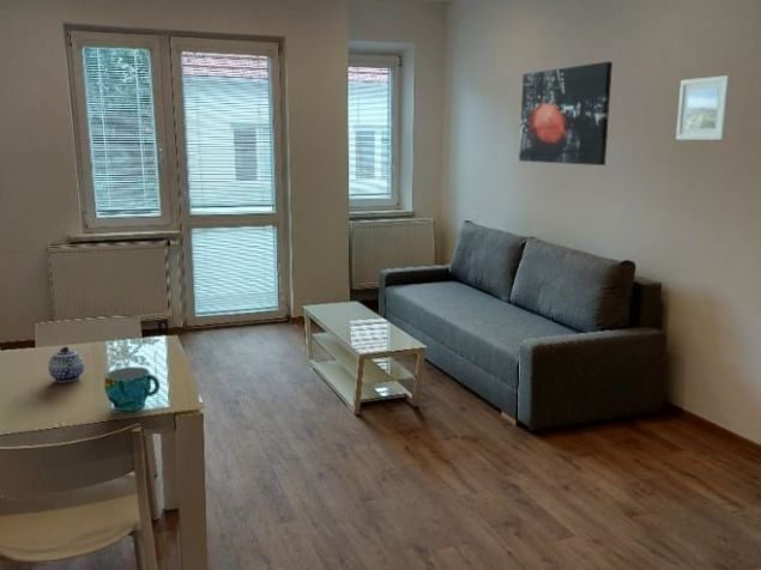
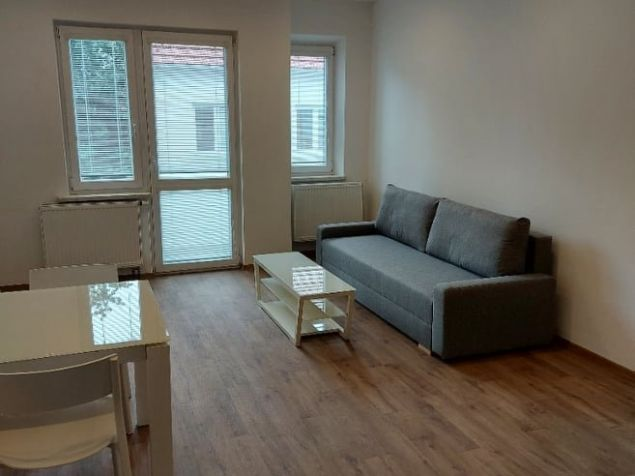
- cup (131, 389)
- teapot (66, 363)
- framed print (702, 109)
- wall art (561, 116)
